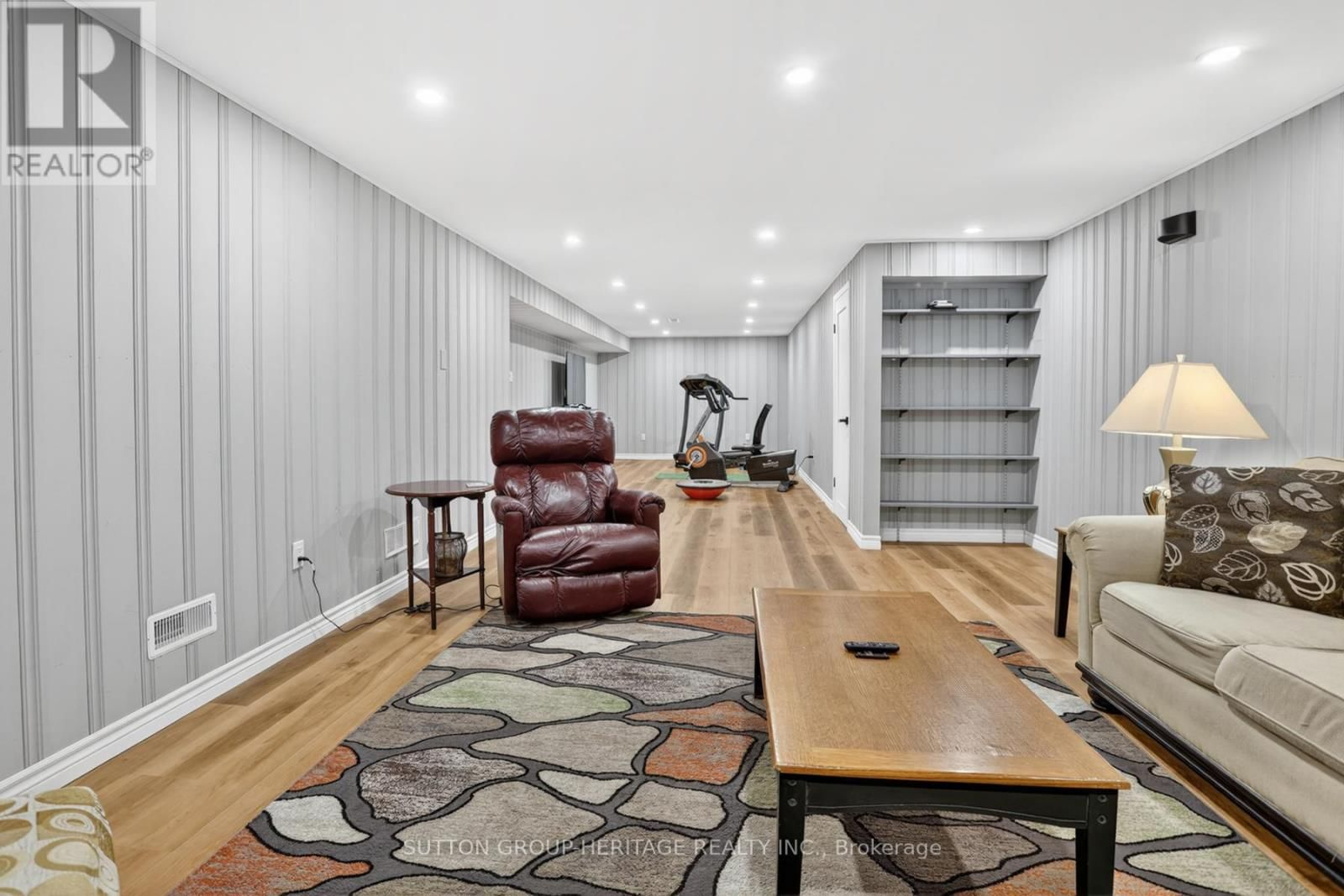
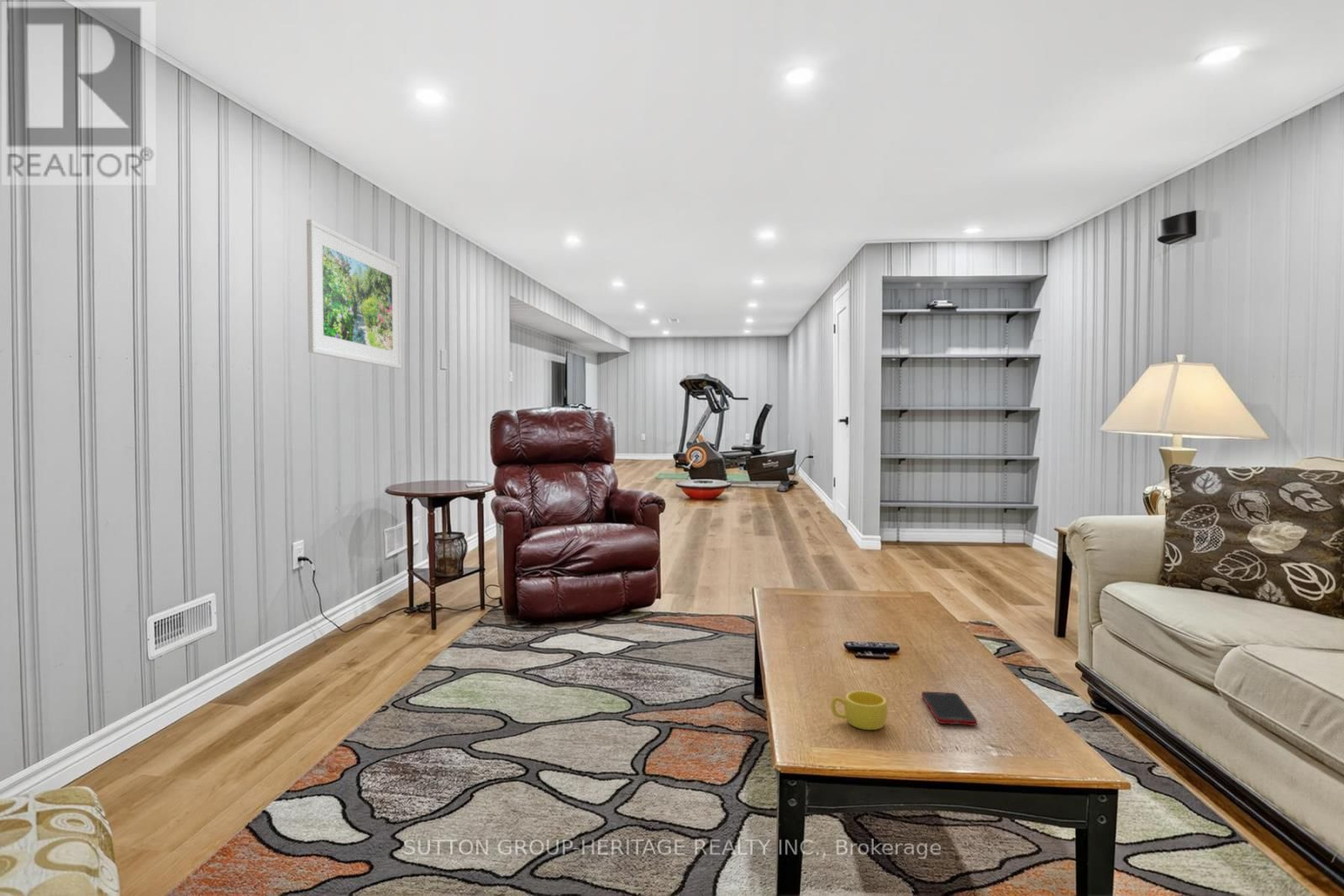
+ cup (858, 710)
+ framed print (360, 302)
+ cell phone (948, 707)
